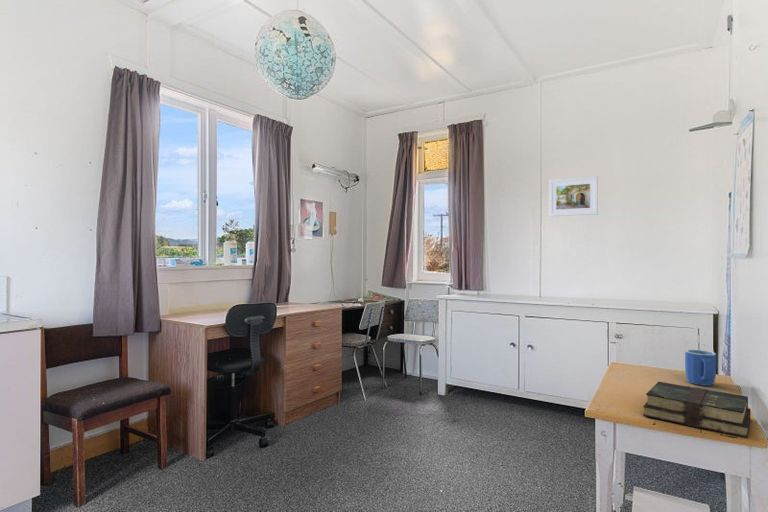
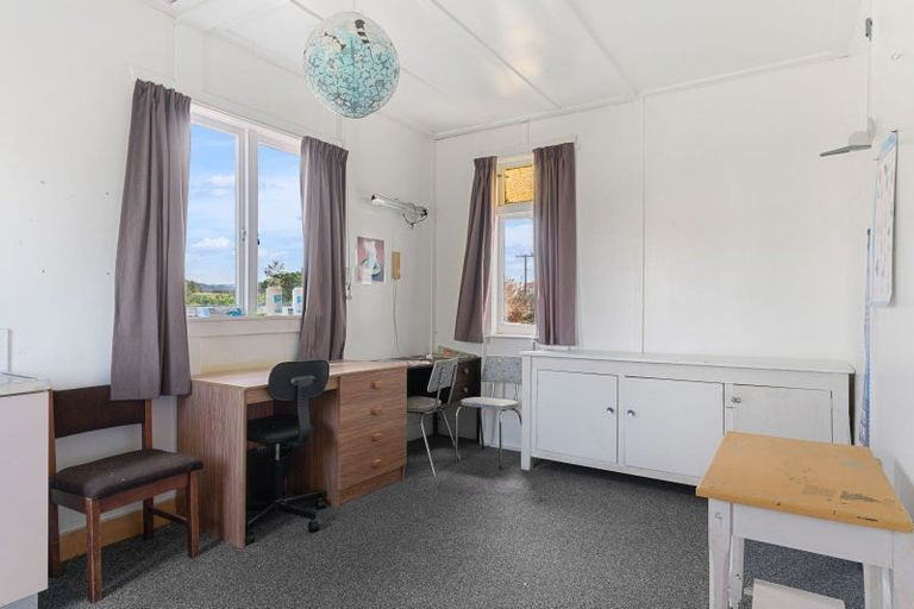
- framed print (572, 196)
- book (696, 405)
- mug (701, 368)
